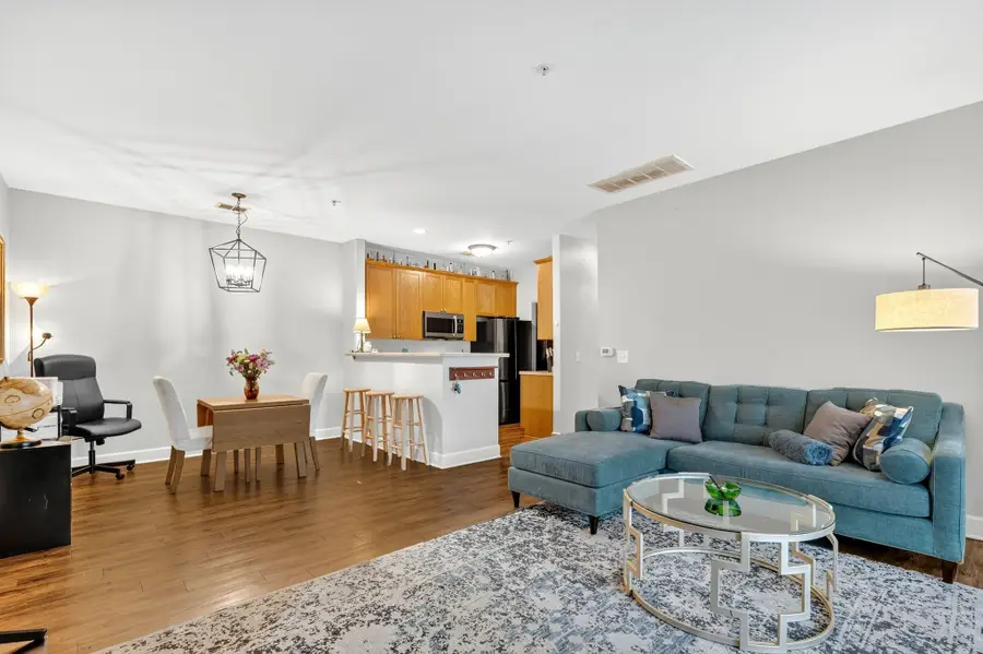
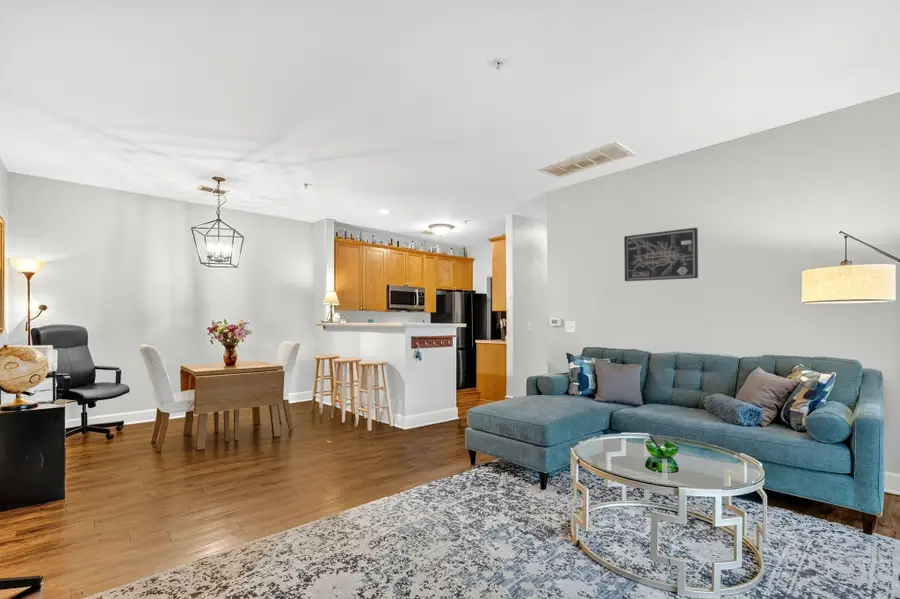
+ wall art (659, 256)
